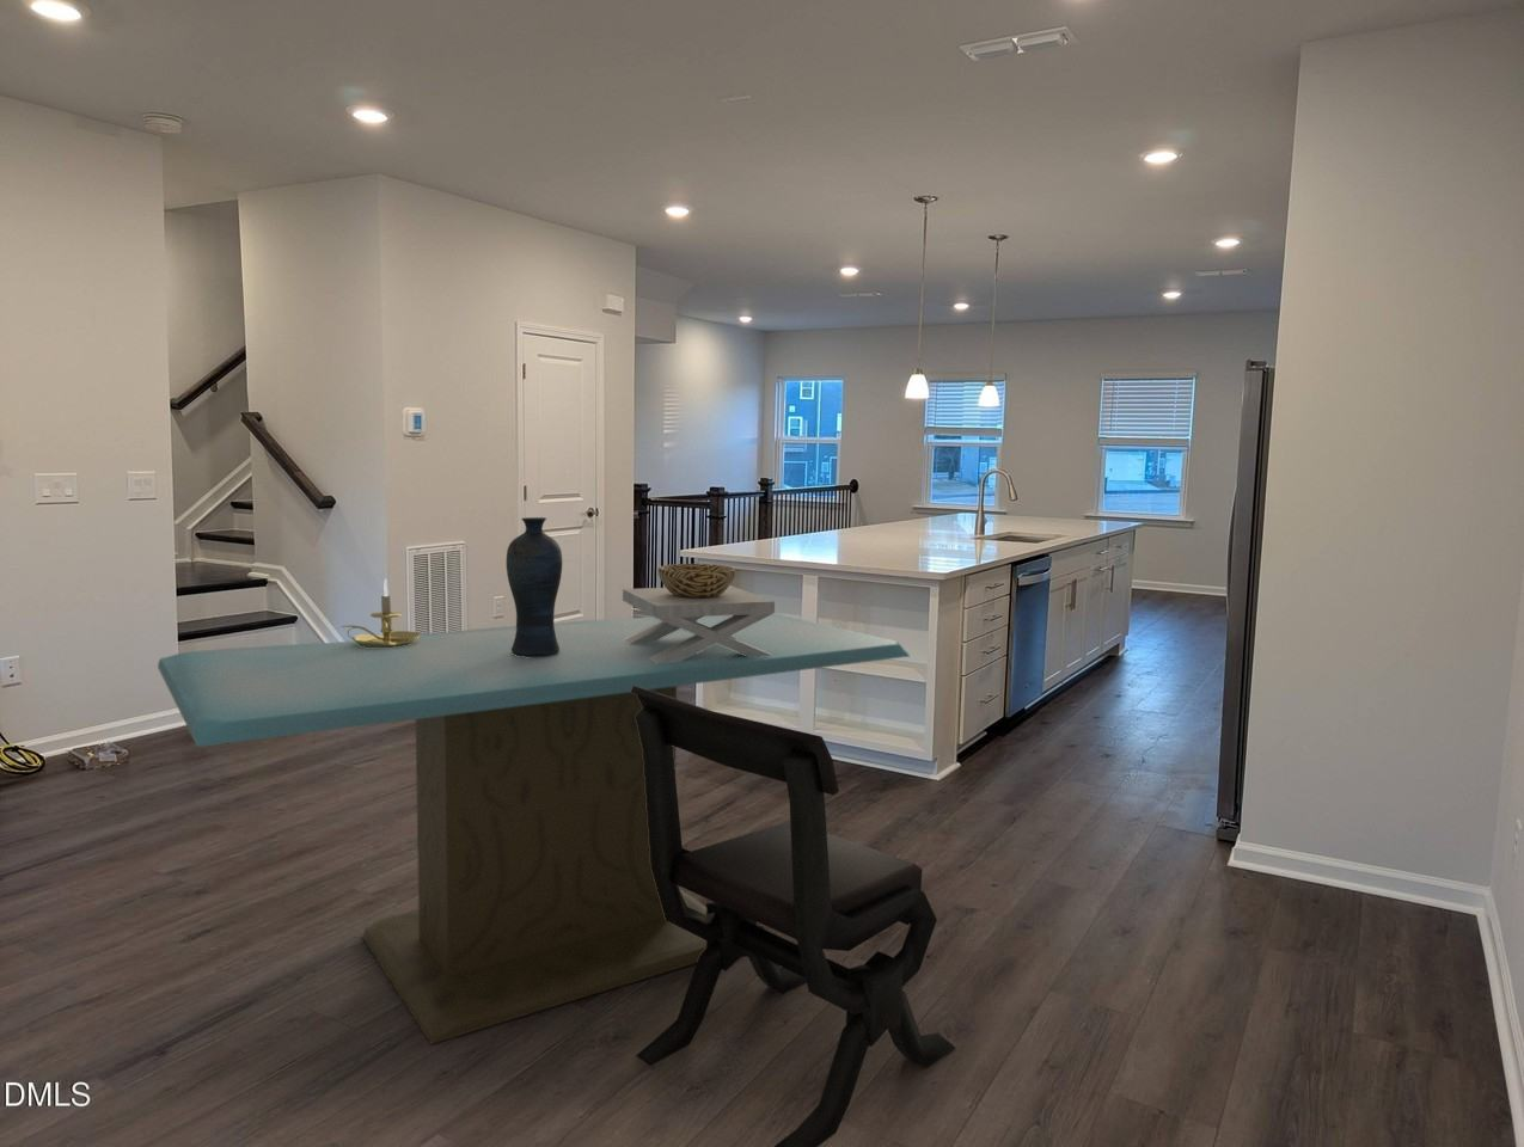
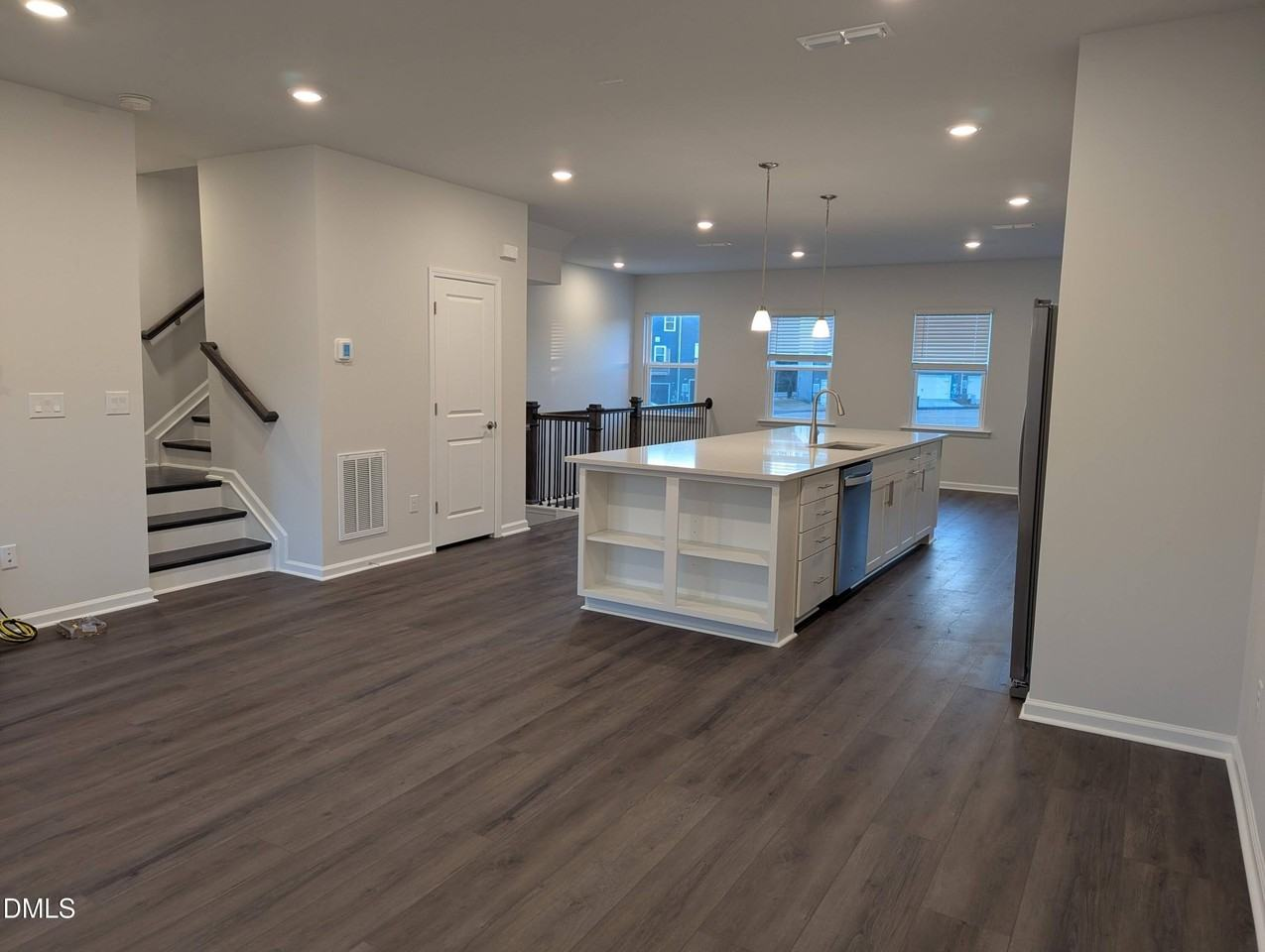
- dining table (558, 794)
- chair (798, 875)
- decorative bowl (695, 607)
- candle holder (381, 611)
- vase (534, 584)
